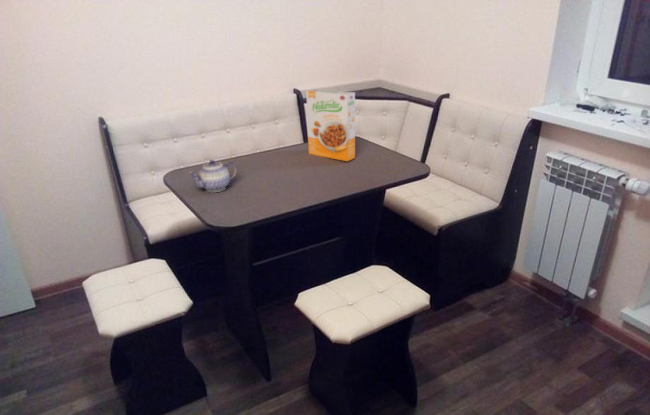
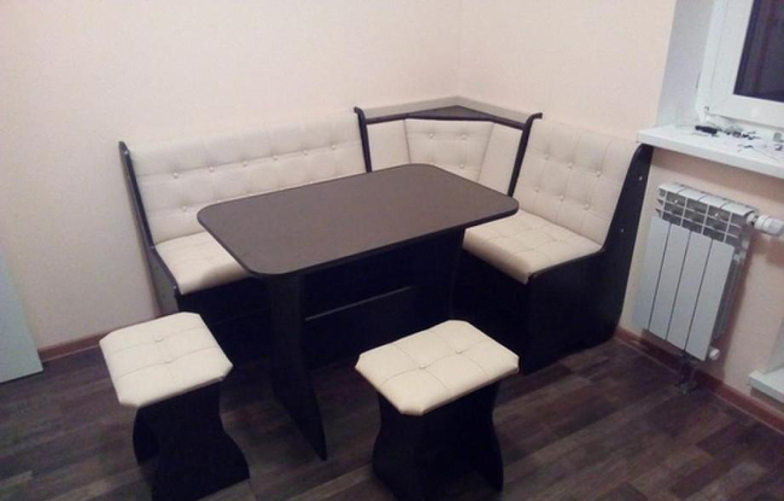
- cereal box (330, 124)
- teapot (213, 174)
